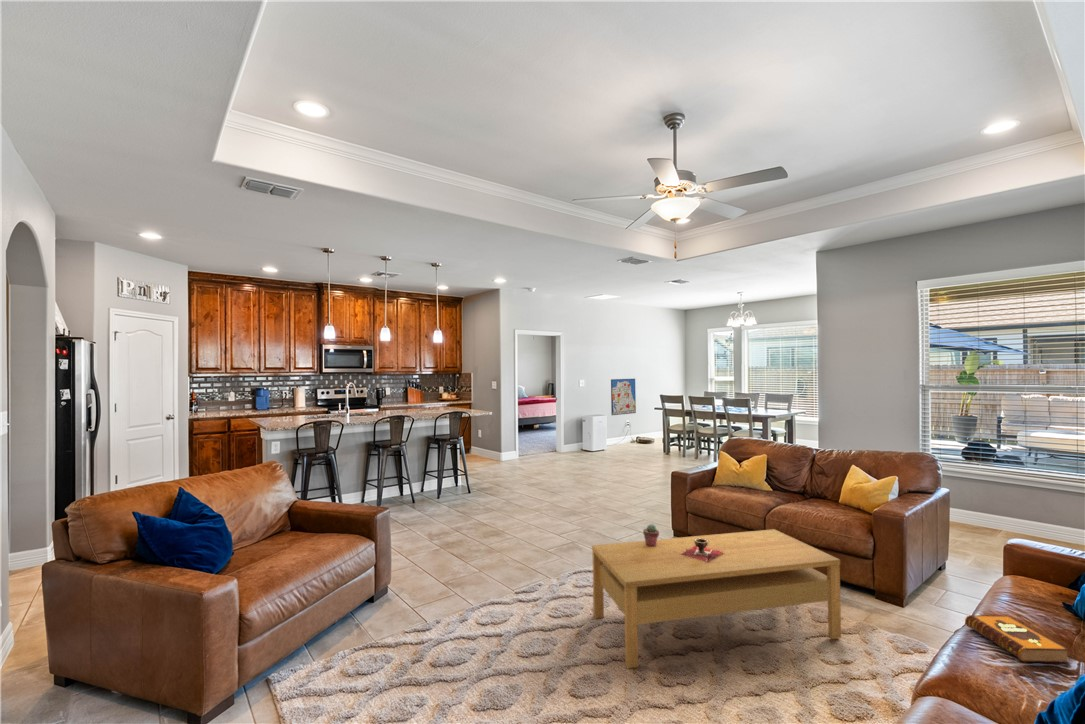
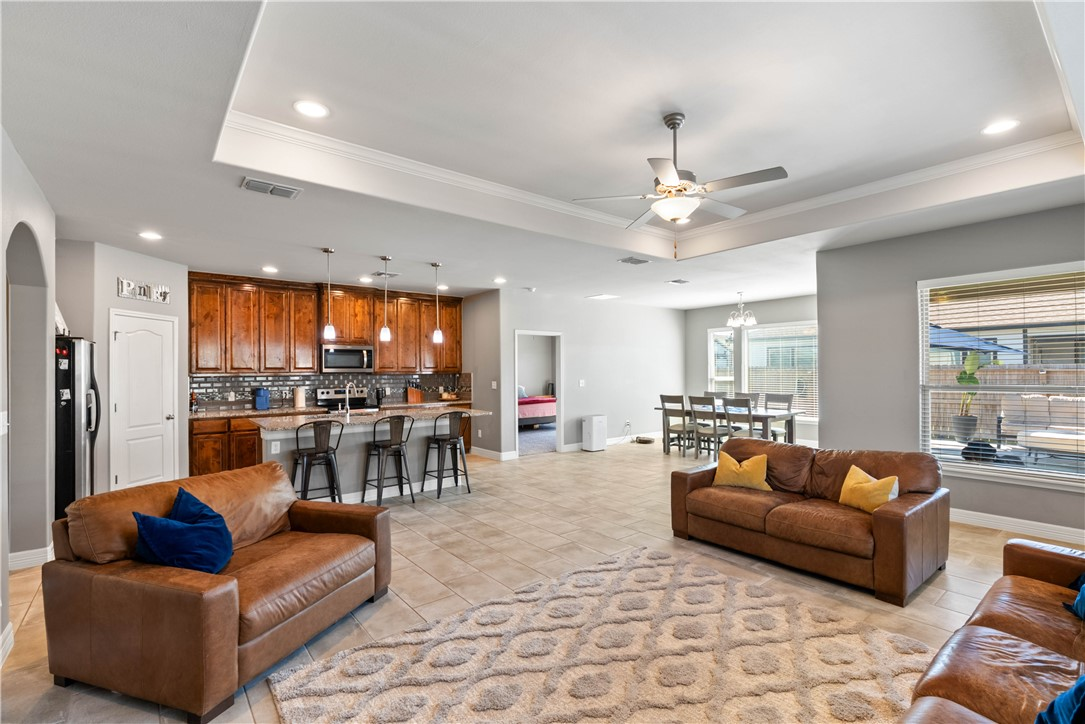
- hardback book (1013, 637)
- decorative bowl (702, 546)
- potted succulent (651, 534)
- wall art (623, 396)
- coffee table (710, 589)
